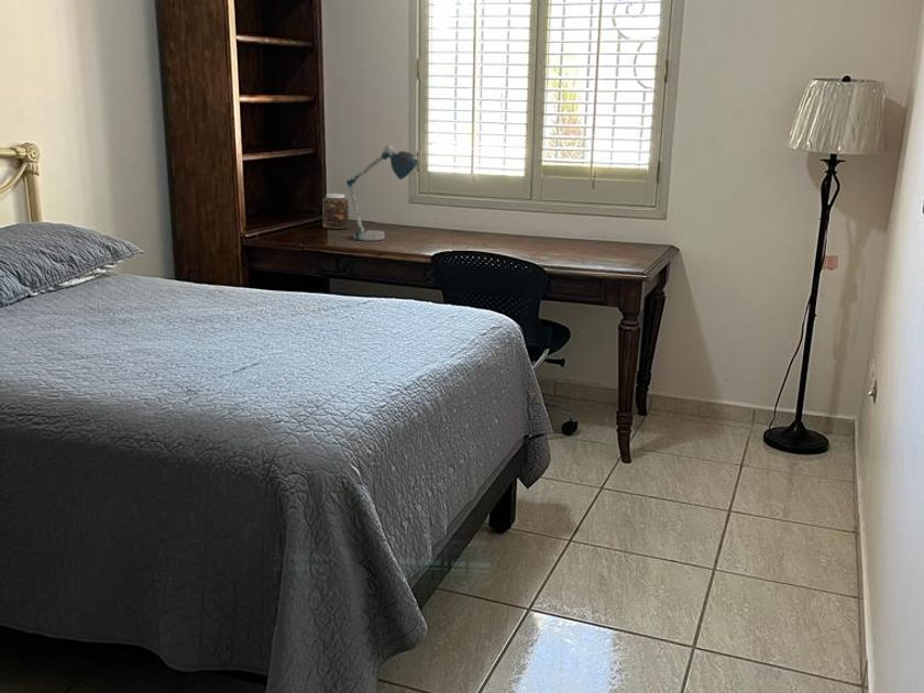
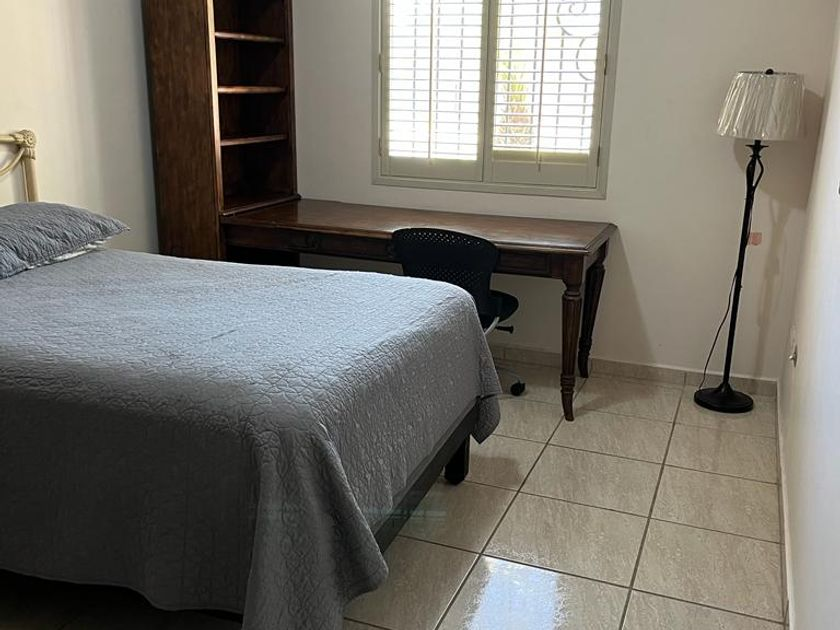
- jar (336, 210)
- desk lamp (397, 176)
